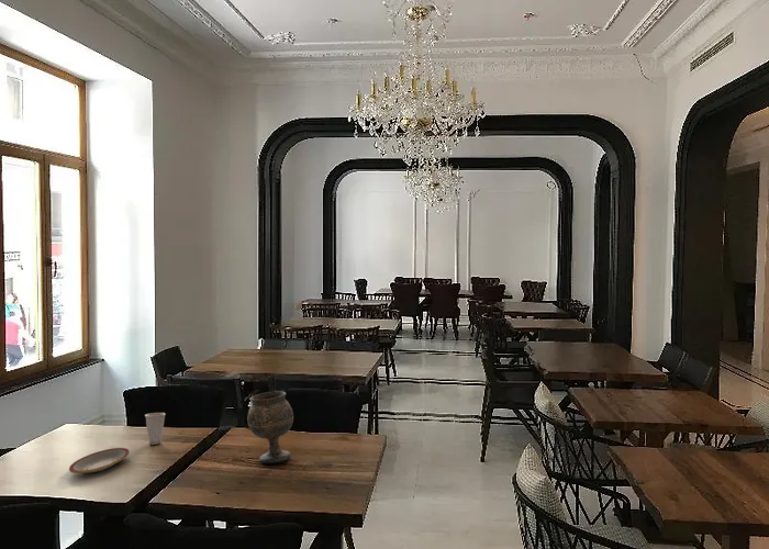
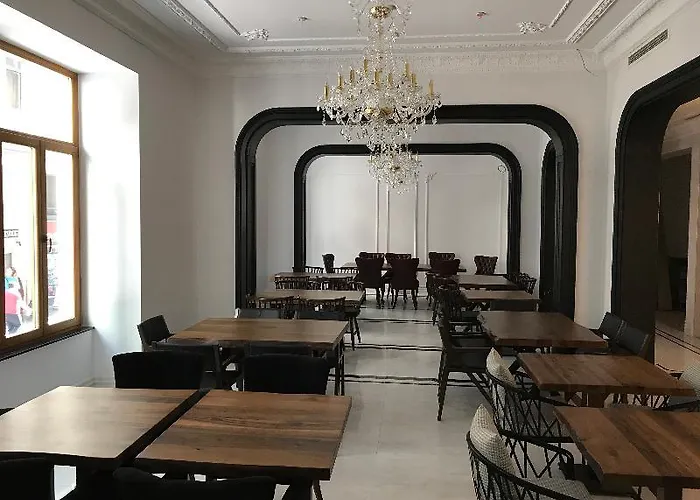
- plate (100, 462)
- cup (155, 427)
- goblet (270, 426)
